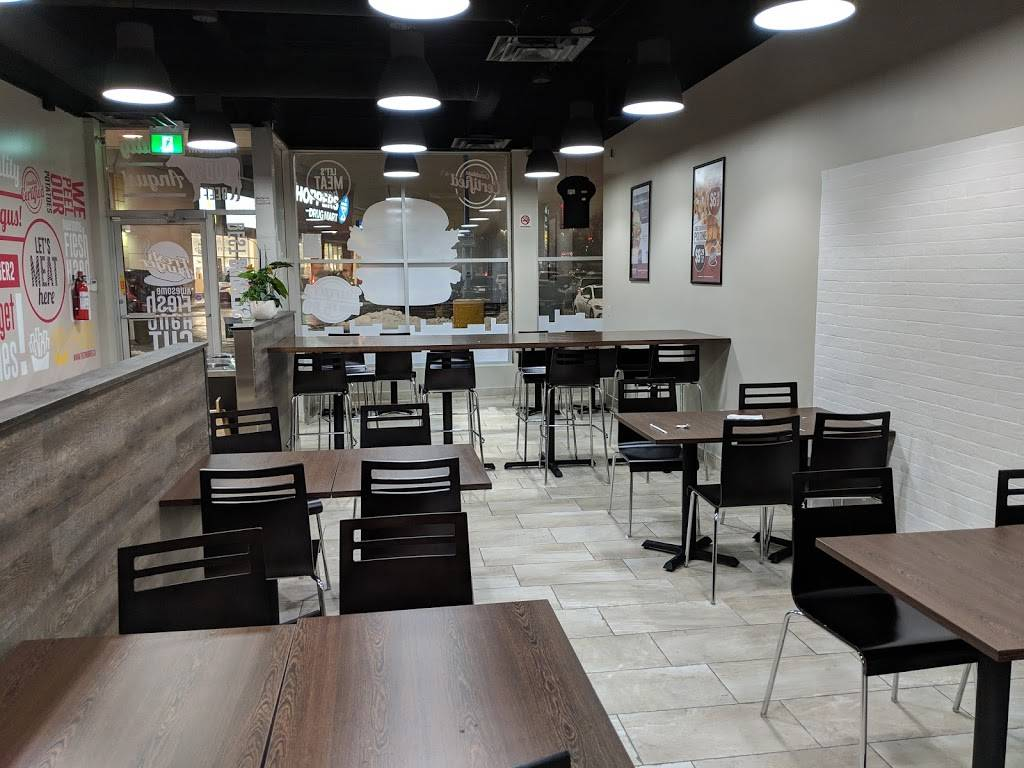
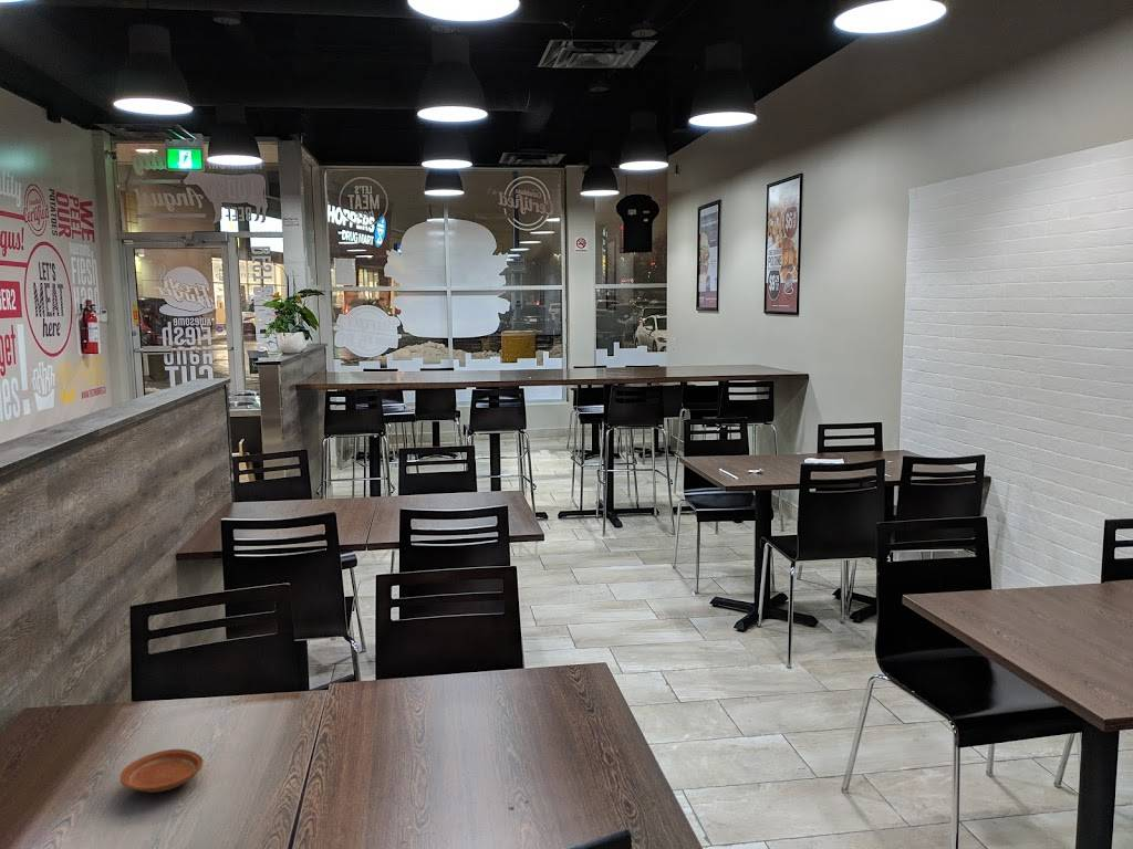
+ plate (163, 775)
